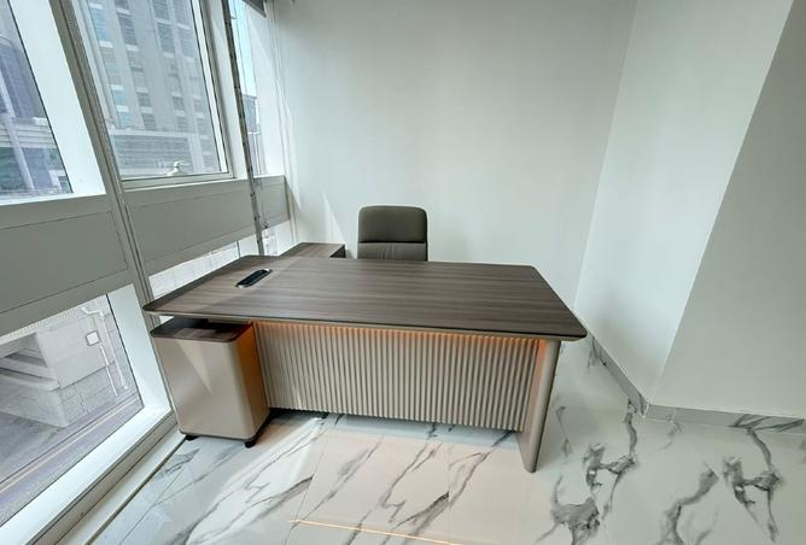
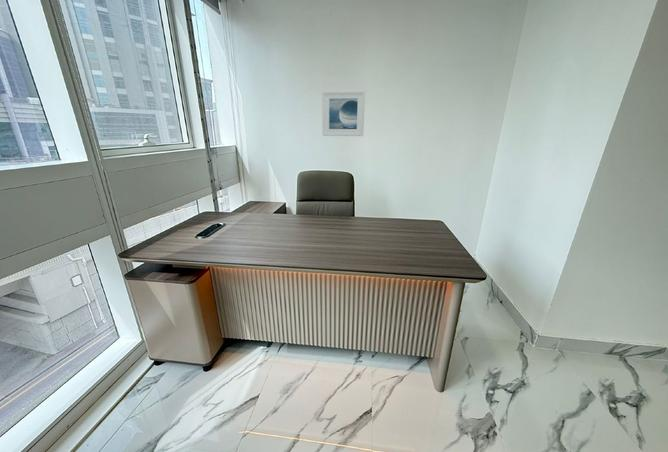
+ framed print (343, 114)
